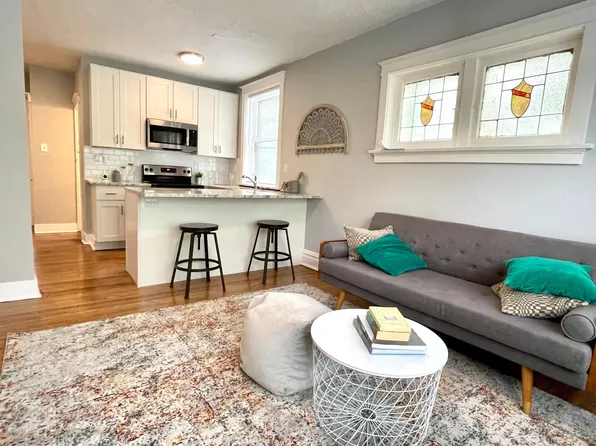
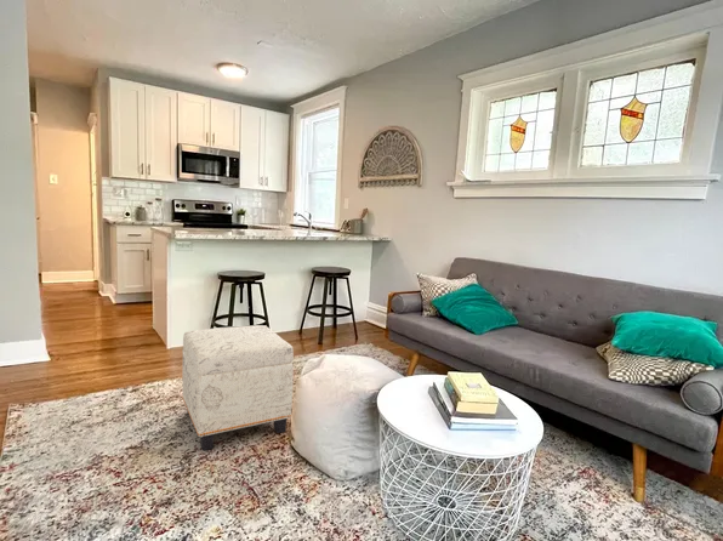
+ ottoman (235, 378)
